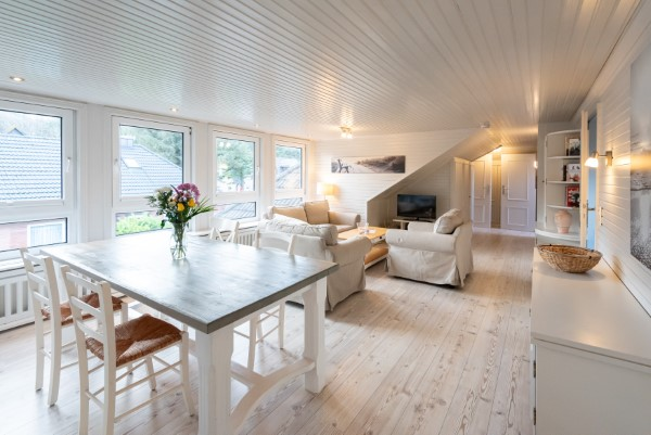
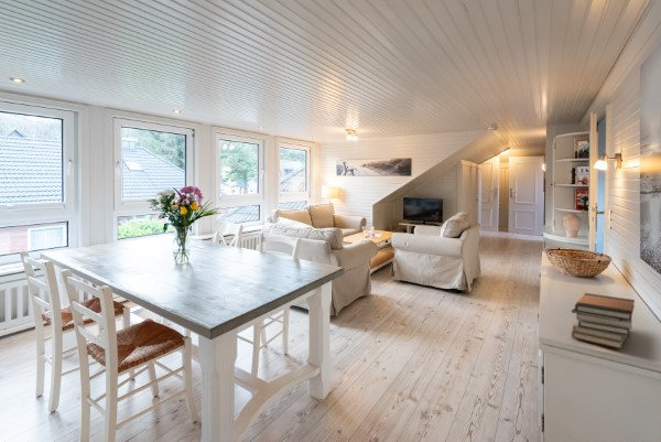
+ book stack (603, 317)
